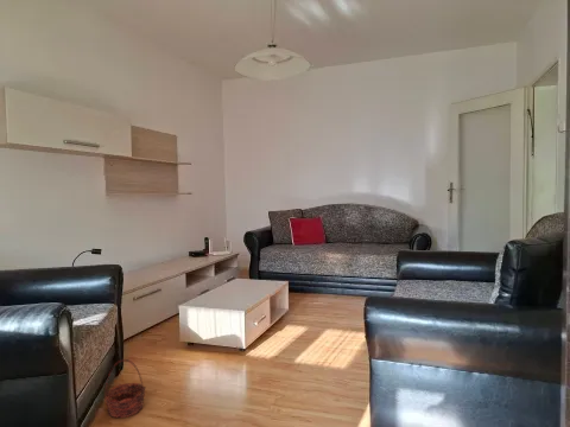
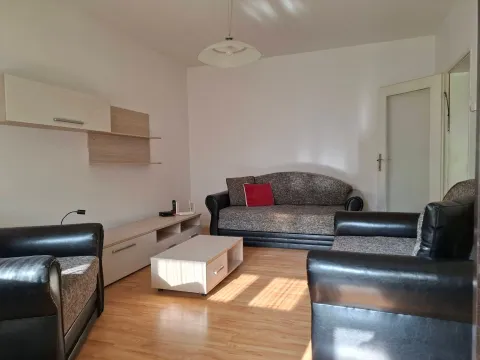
- basket (125, 384)
